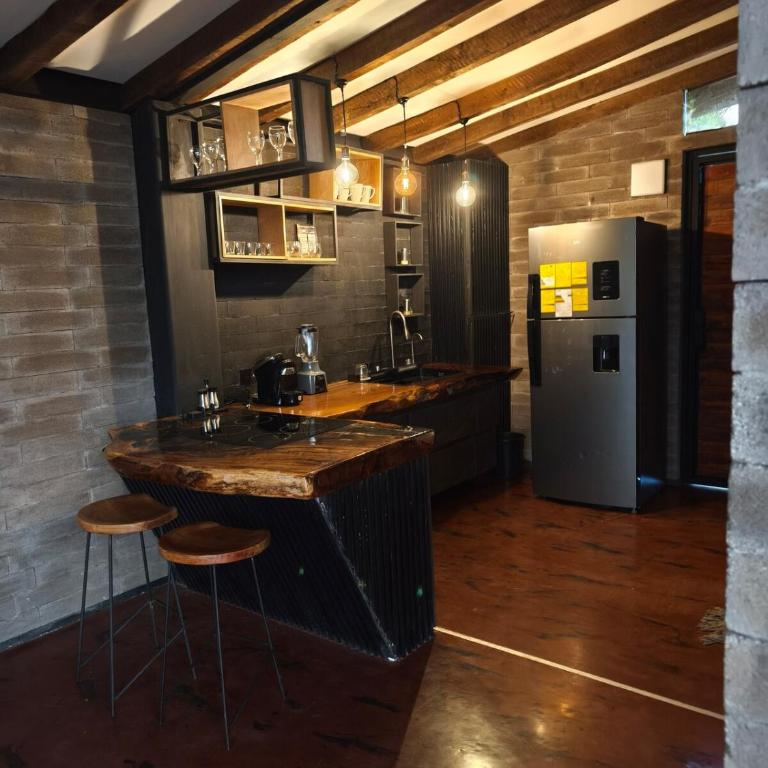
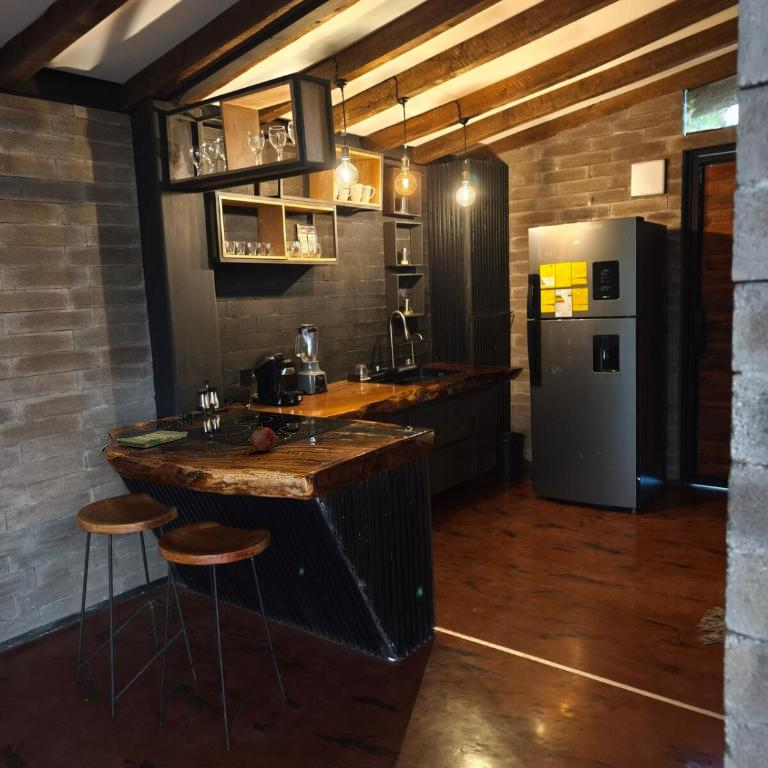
+ dish towel (152, 437)
+ fruit (263, 436)
